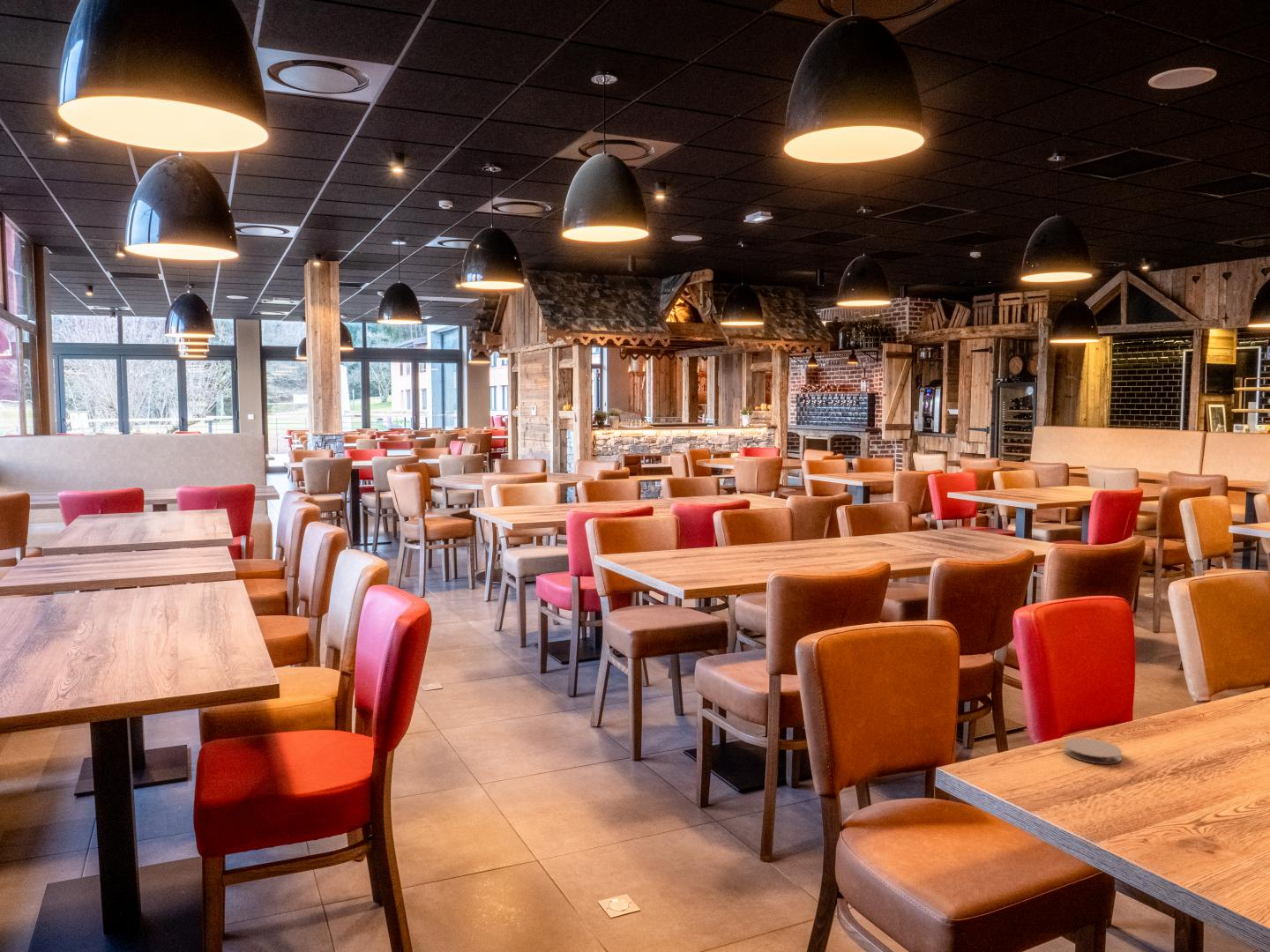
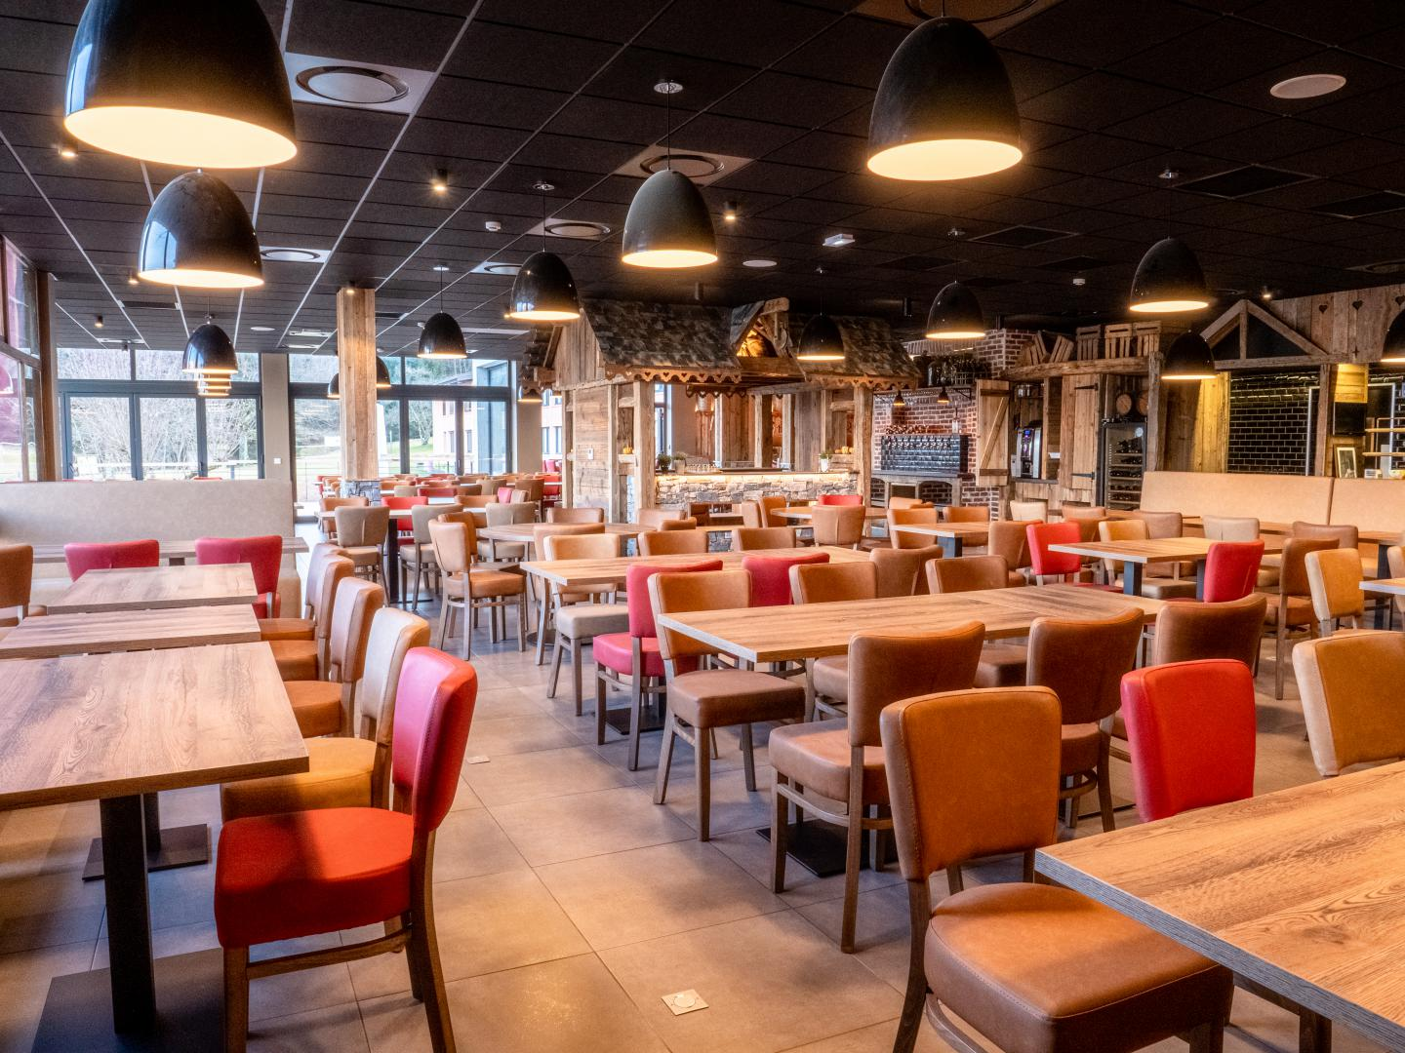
- coaster (1092, 750)
